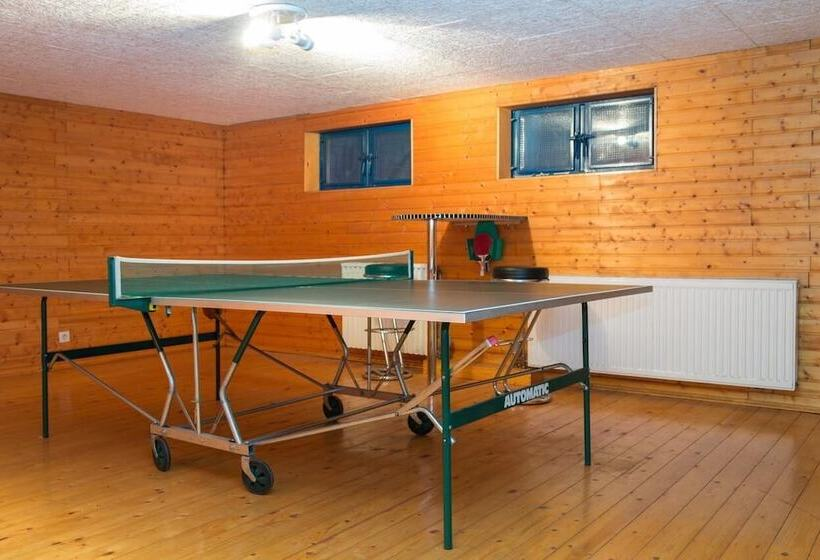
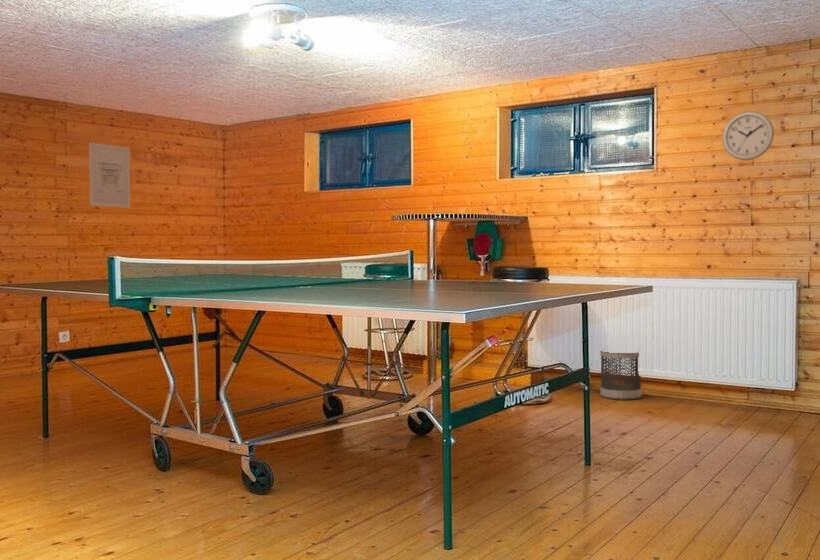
+ wall art (110, 175)
+ wastebasket (620, 373)
+ wall clock (747, 135)
